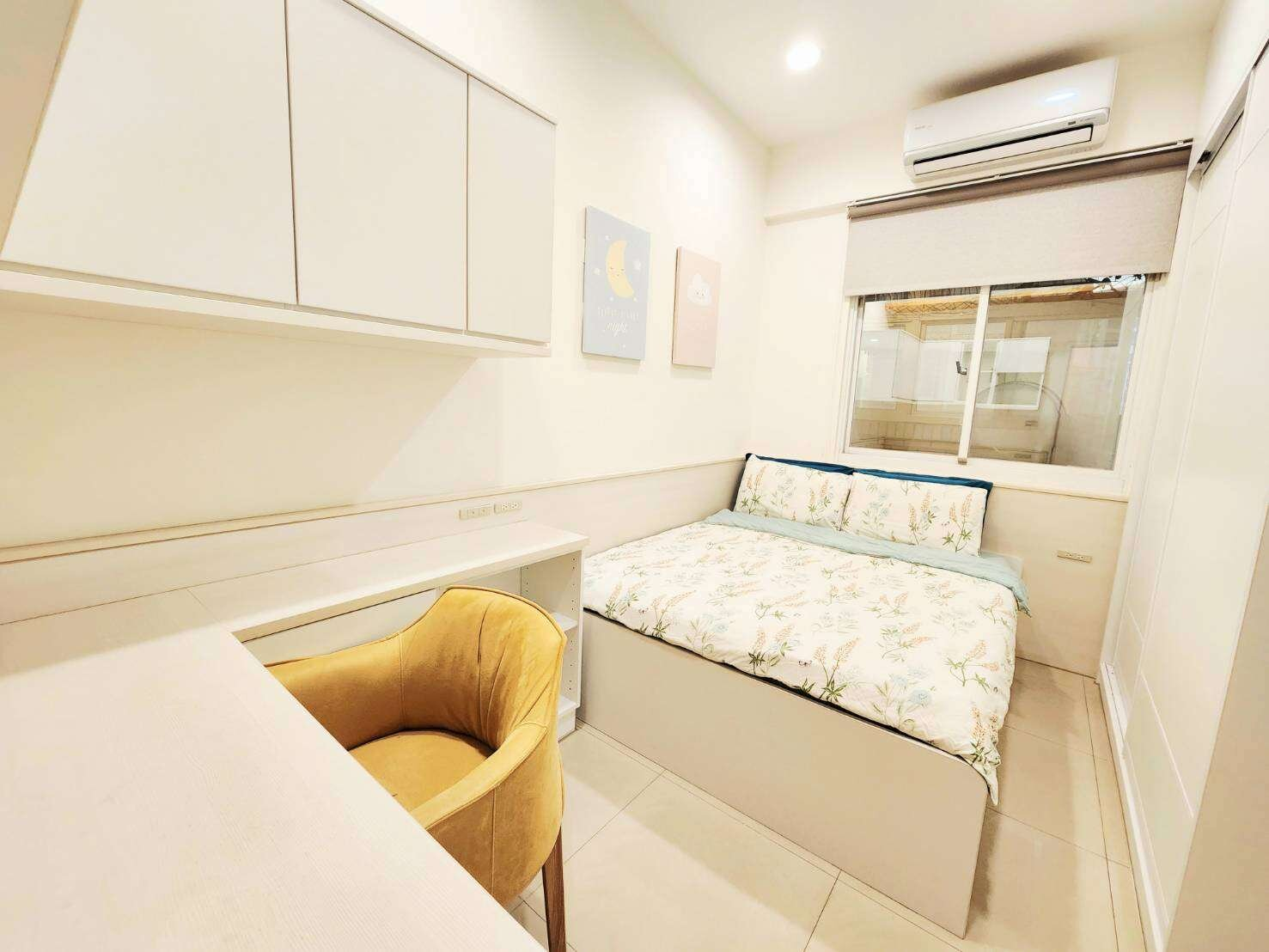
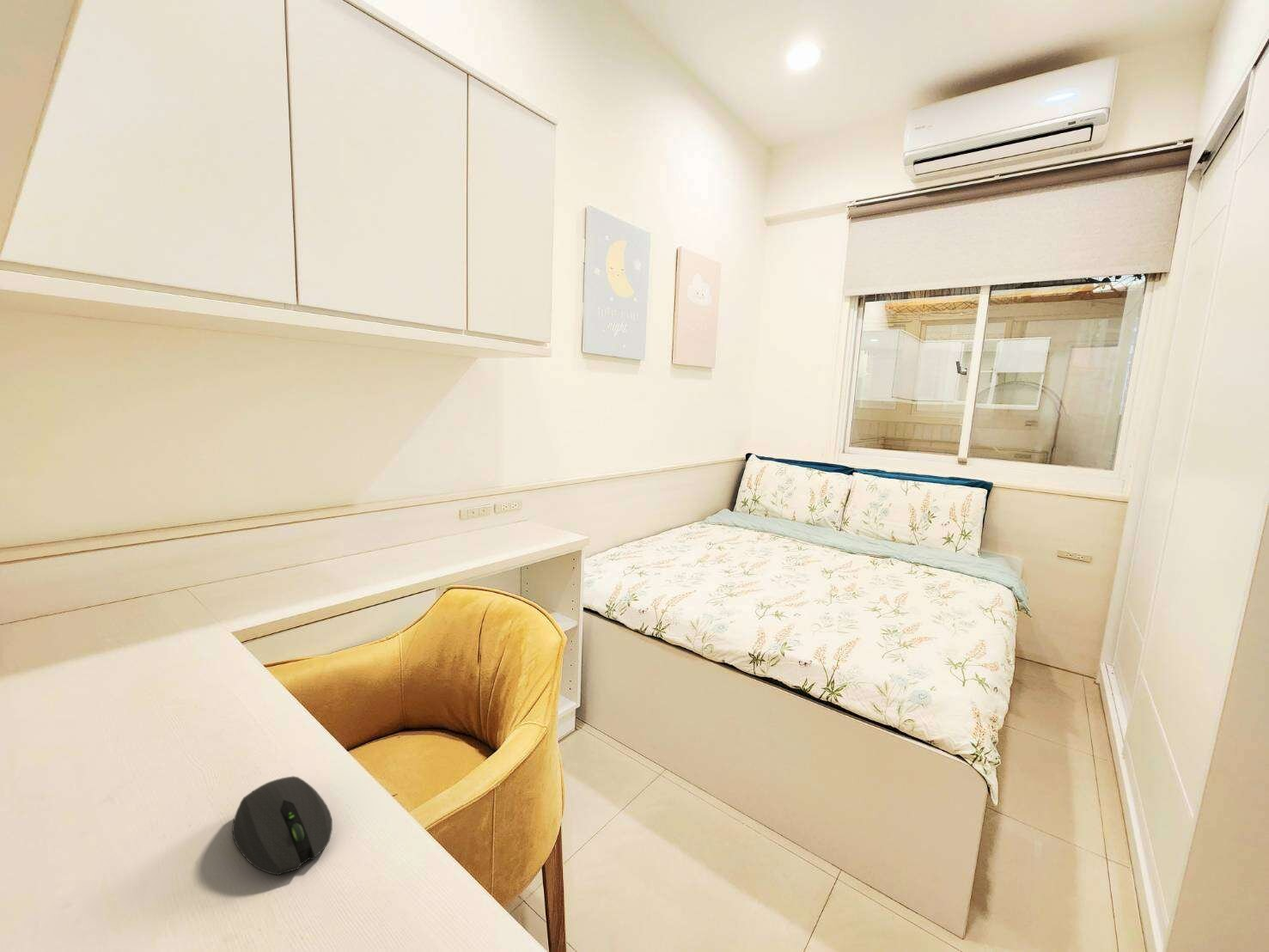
+ computer mouse (282, 813)
